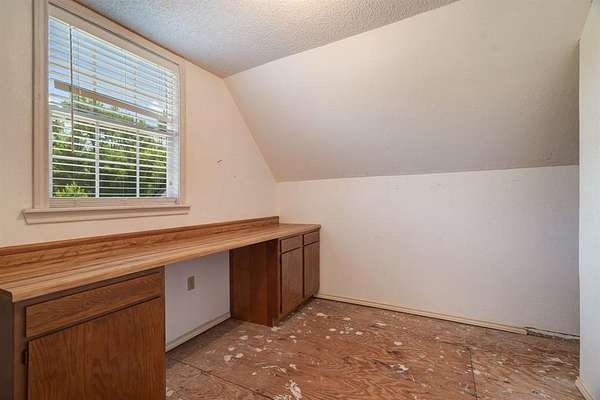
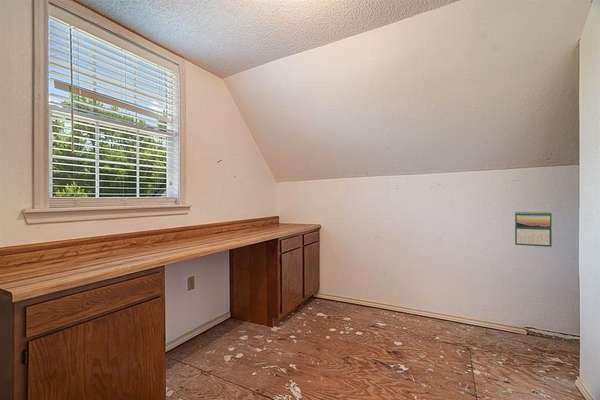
+ calendar (532, 228)
